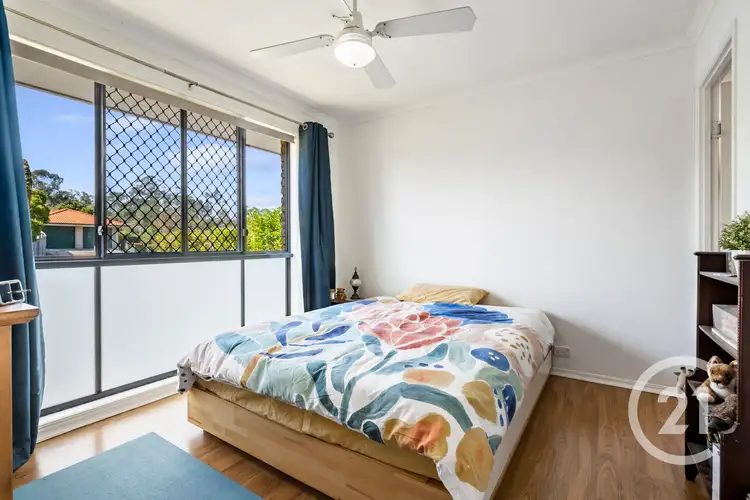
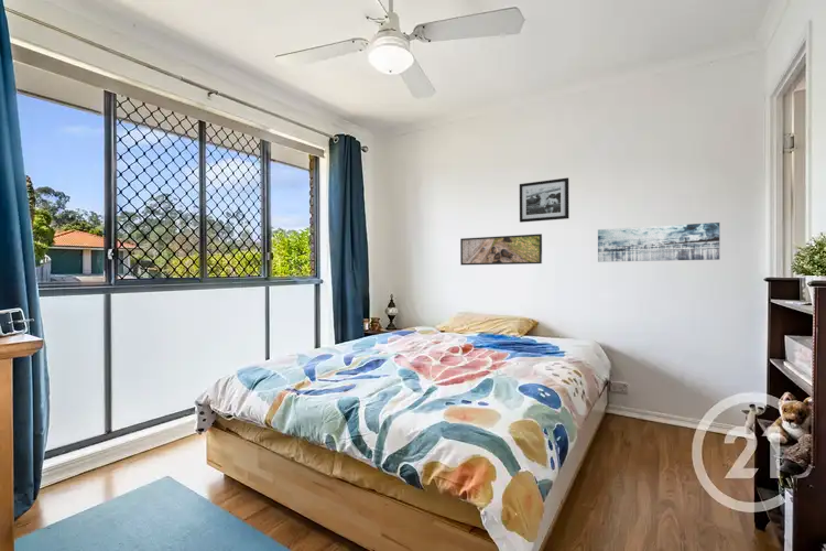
+ wall art (654, 244)
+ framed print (499, 250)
+ picture frame (543, 201)
